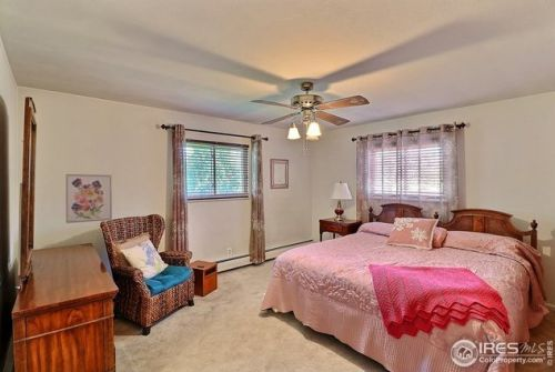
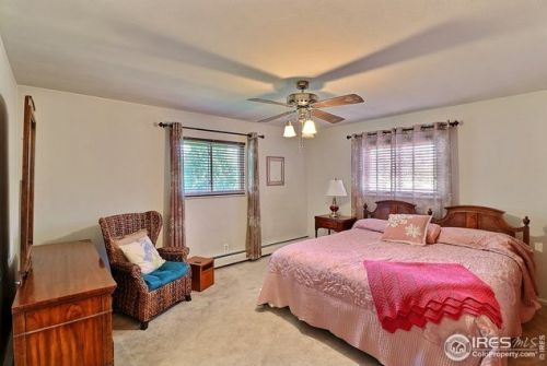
- wall art (89, 198)
